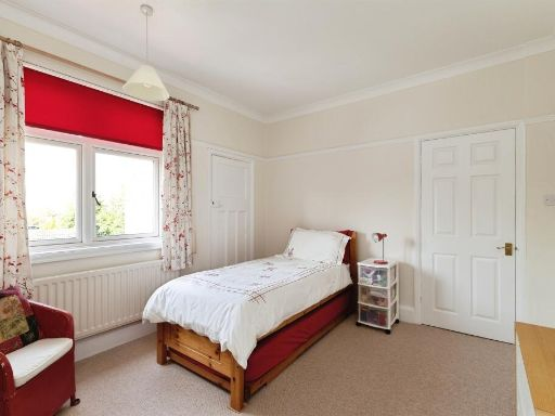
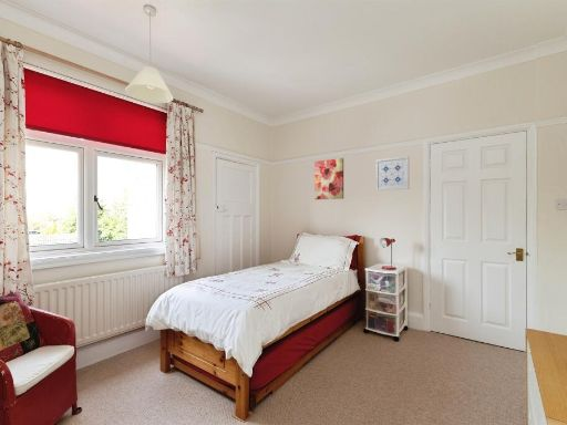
+ wall art (392, 174)
+ wall art (328, 179)
